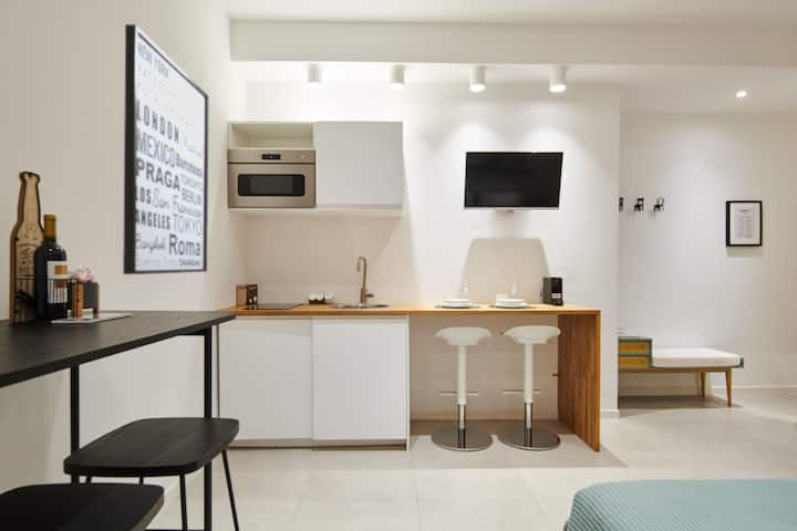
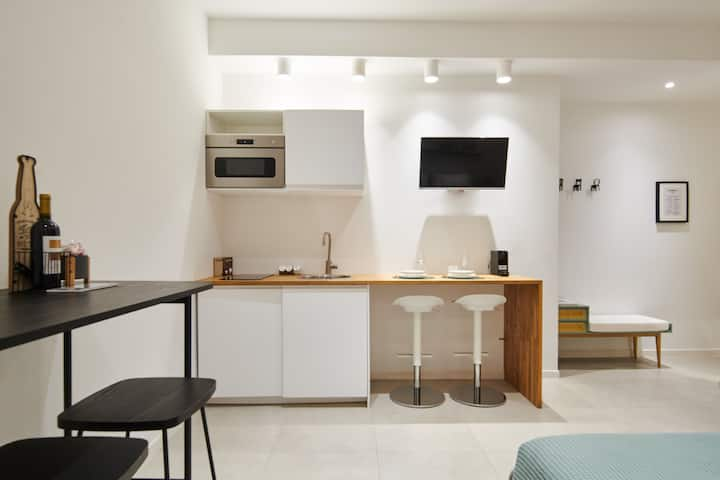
- wall art (173, 169)
